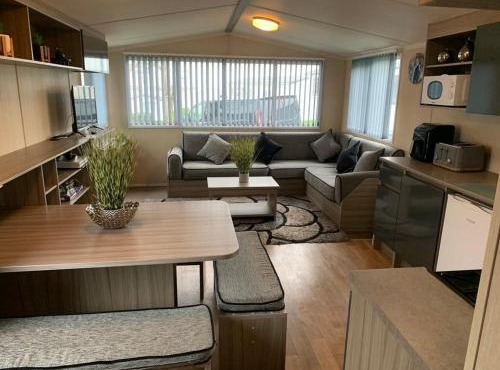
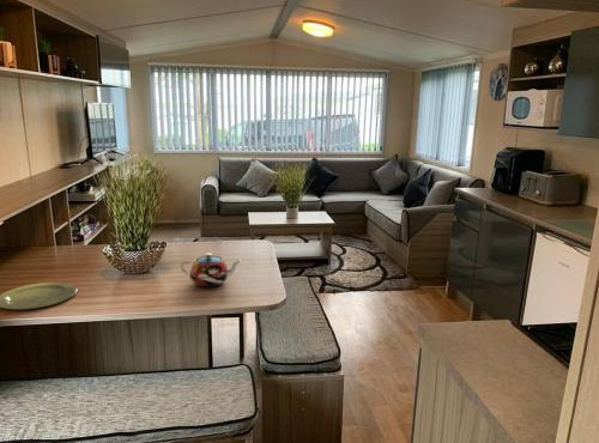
+ teapot (211, 268)
+ plate (37, 295)
